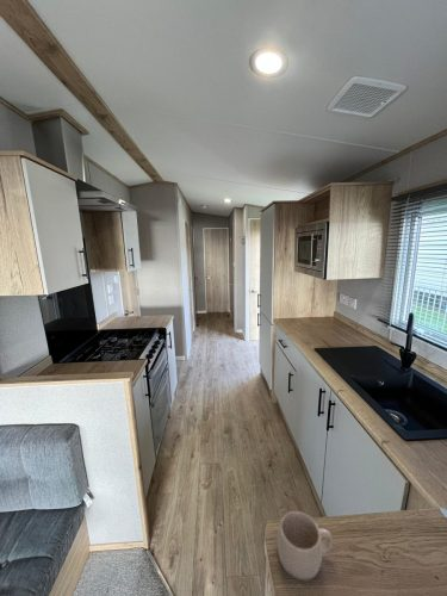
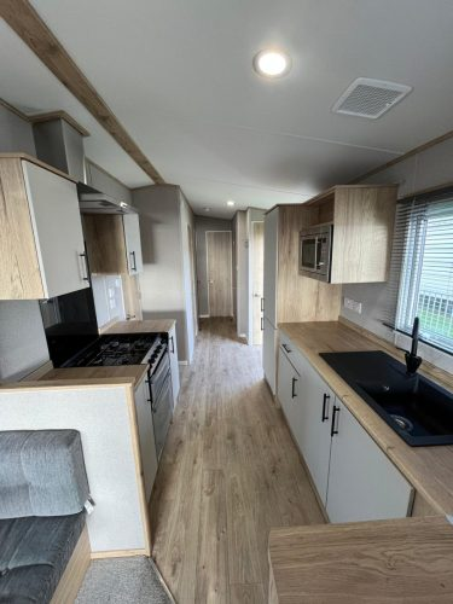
- mug (305, 542)
